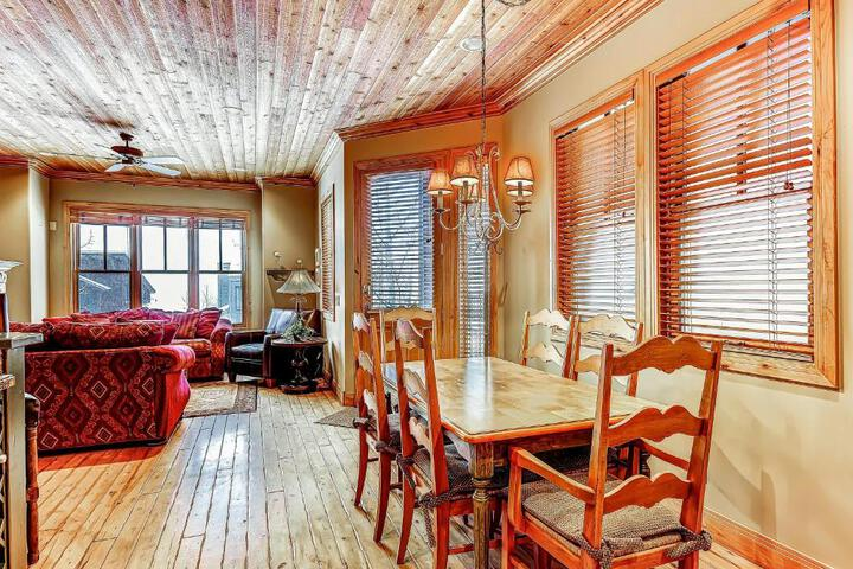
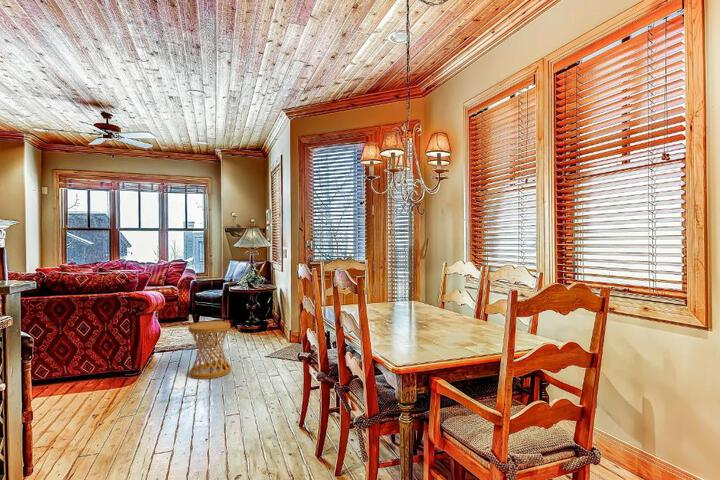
+ side table (210, 348)
